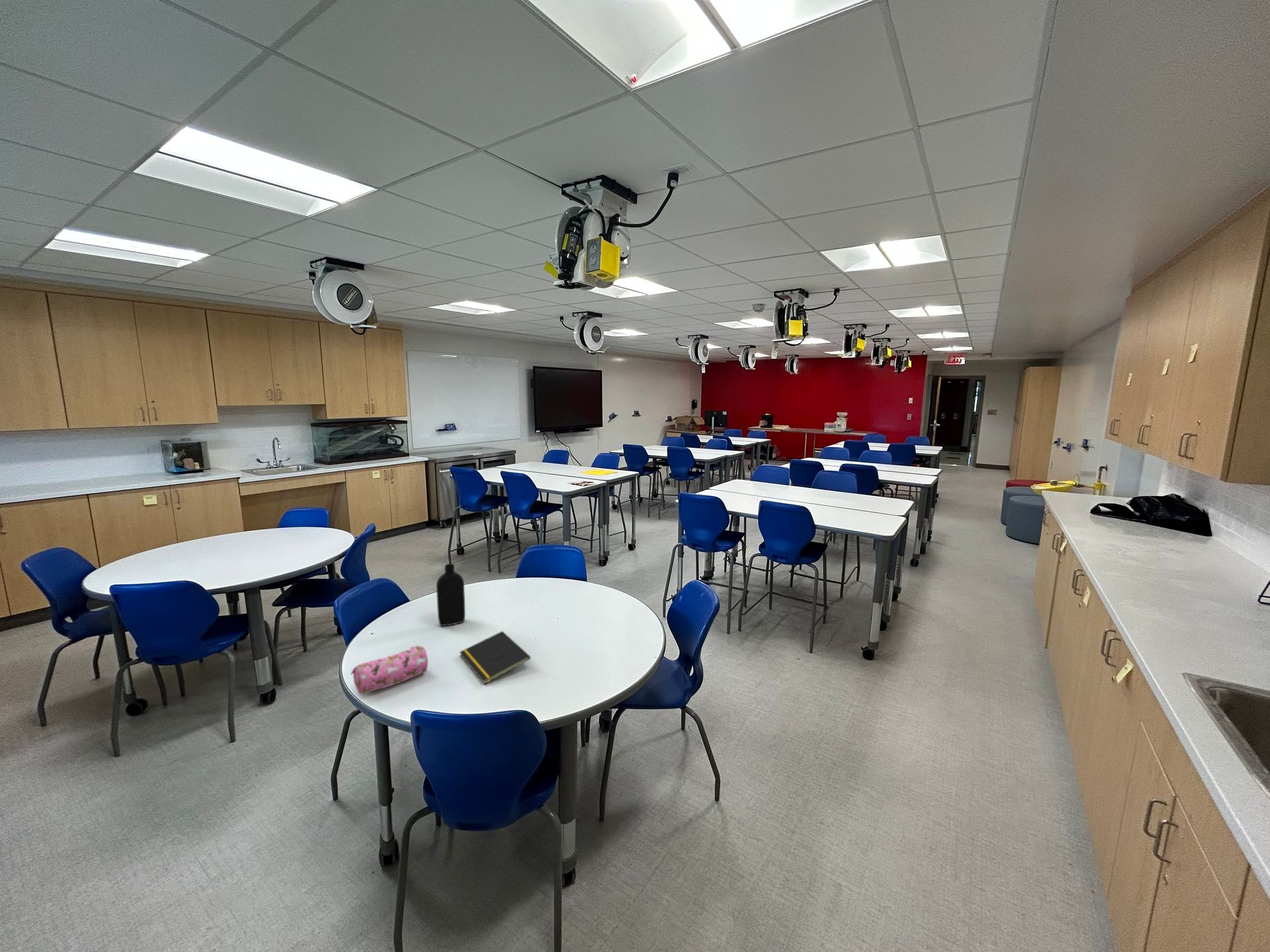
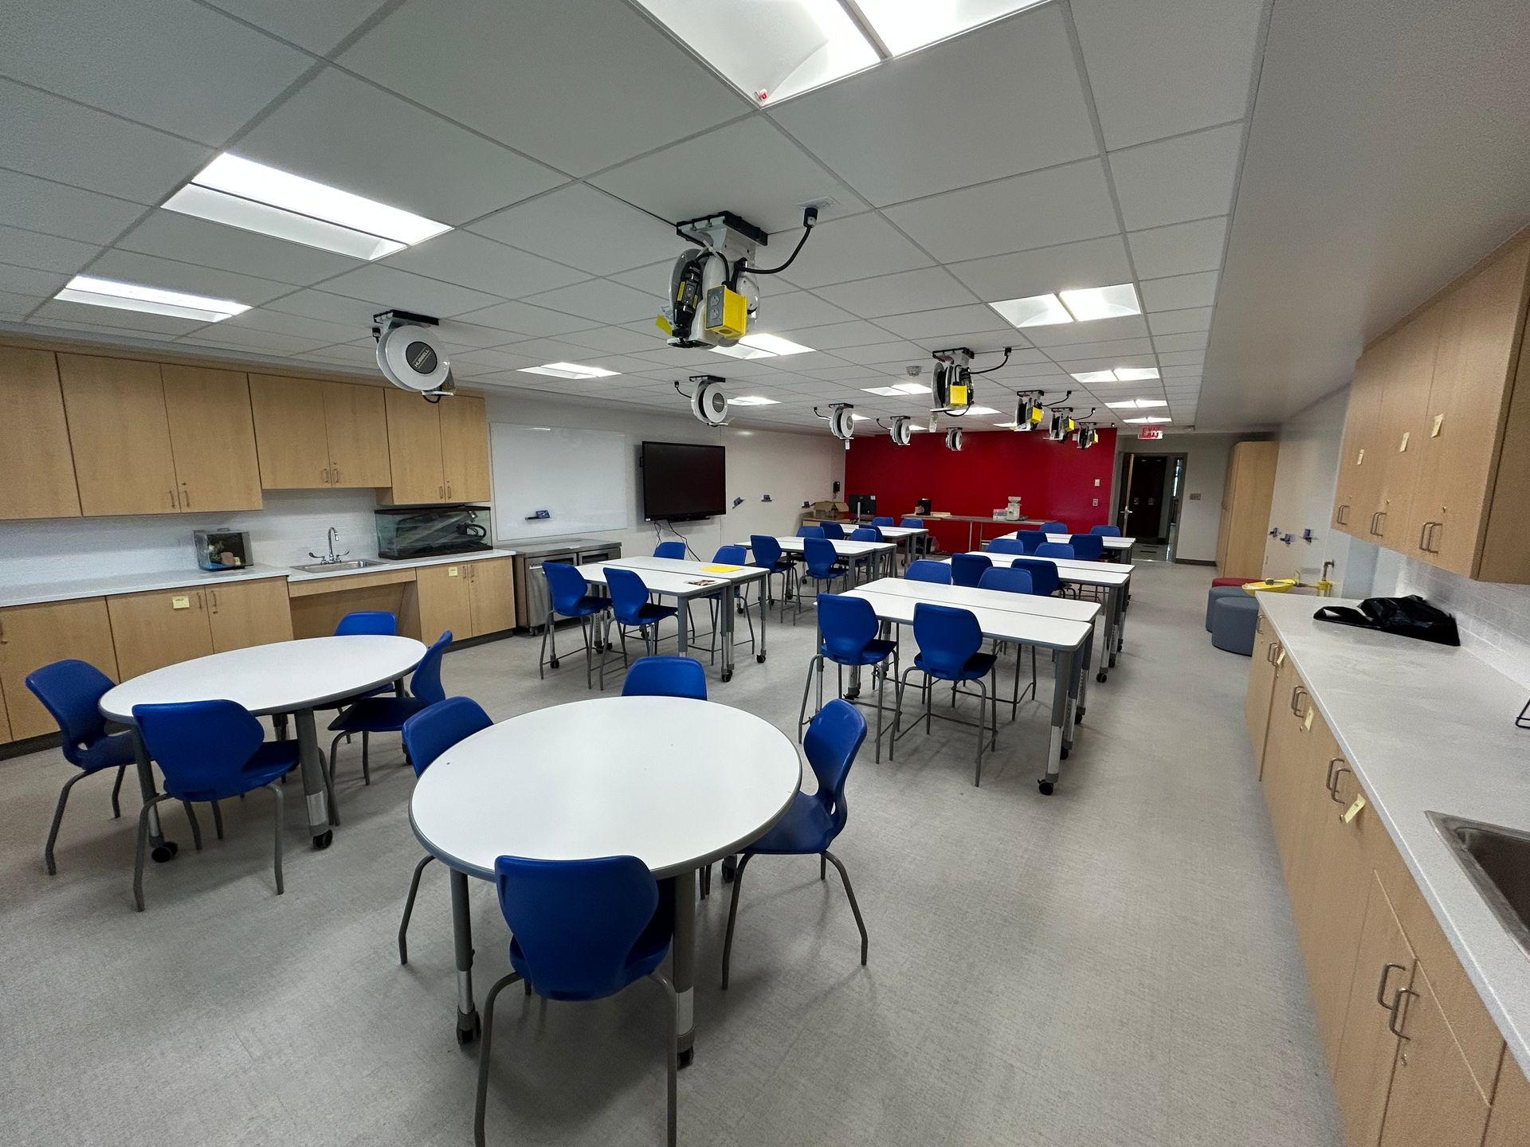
- pencil case (391, 668)
- bottle (450, 594)
- notepad (494, 655)
